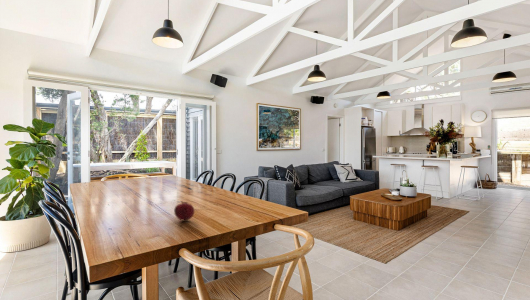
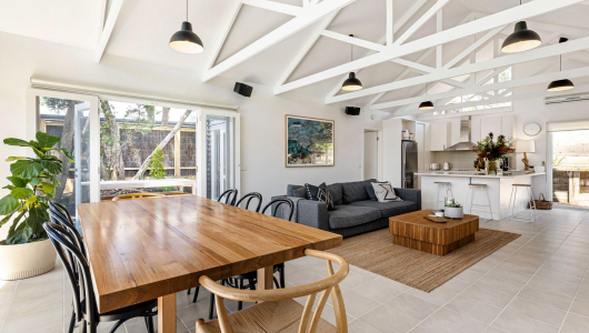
- fruit (184, 210)
